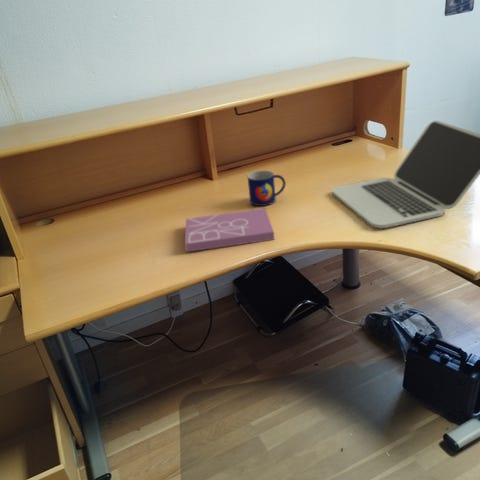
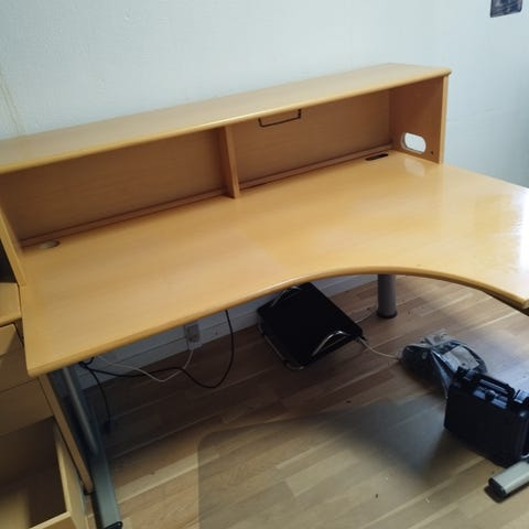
- laptop (406, 169)
- book (228, 228)
- mug (267, 187)
